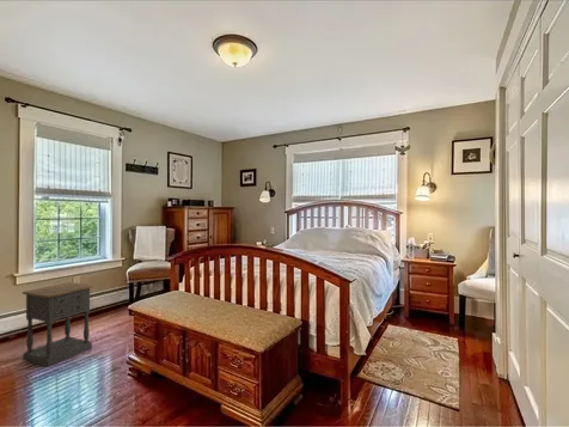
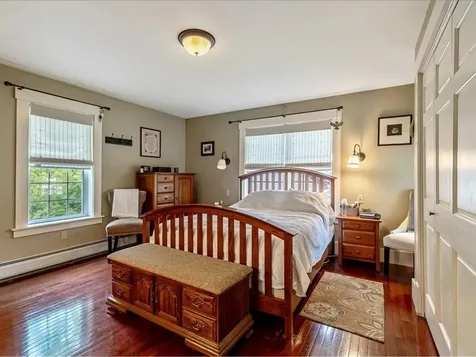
- nightstand (59, 318)
